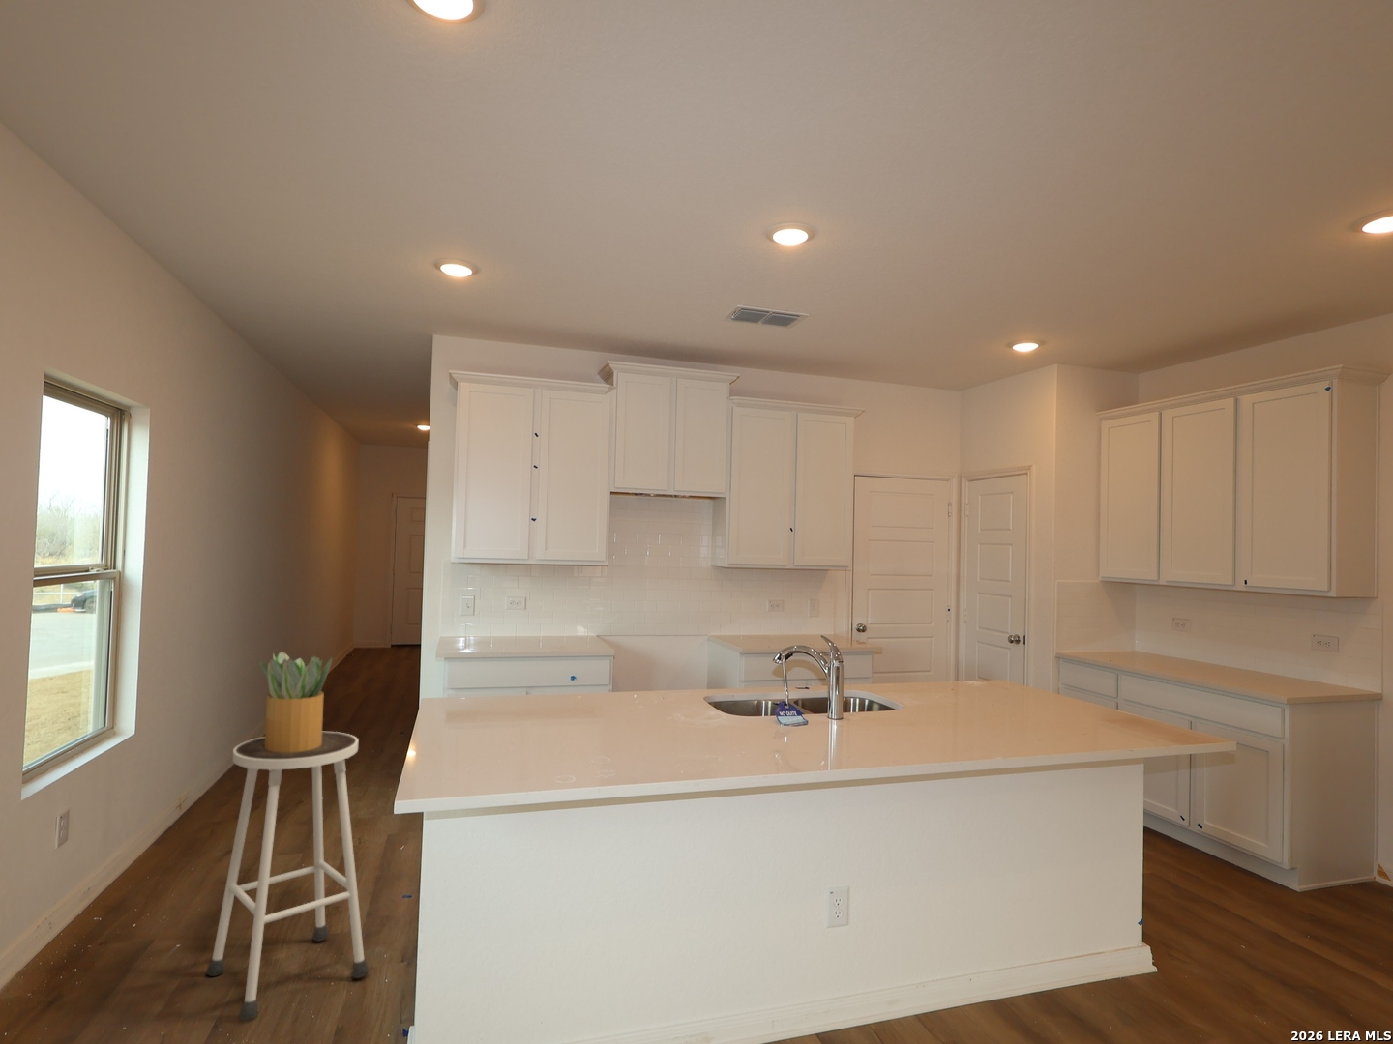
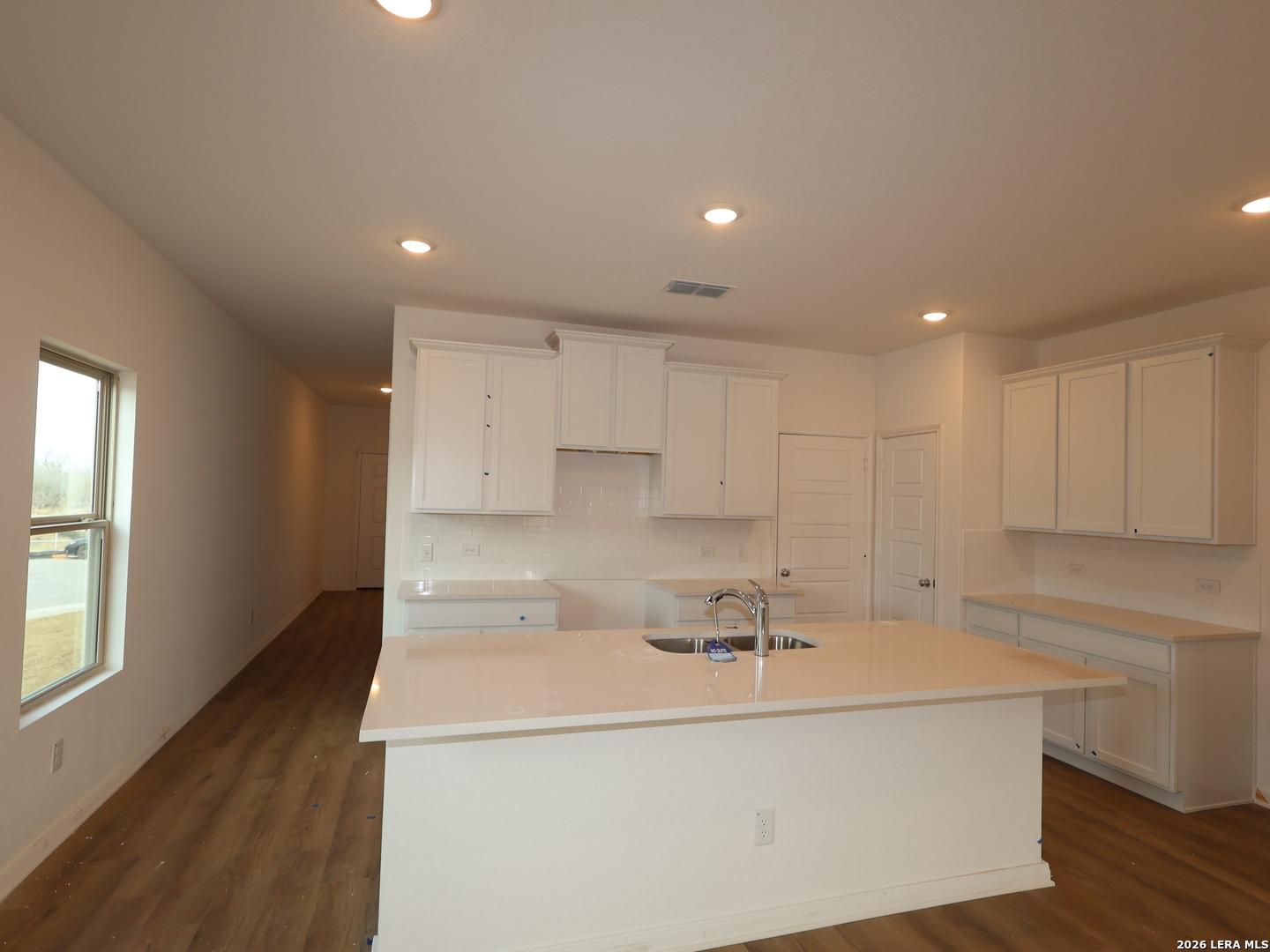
- potted plant (296, 699)
- stool (296, 870)
